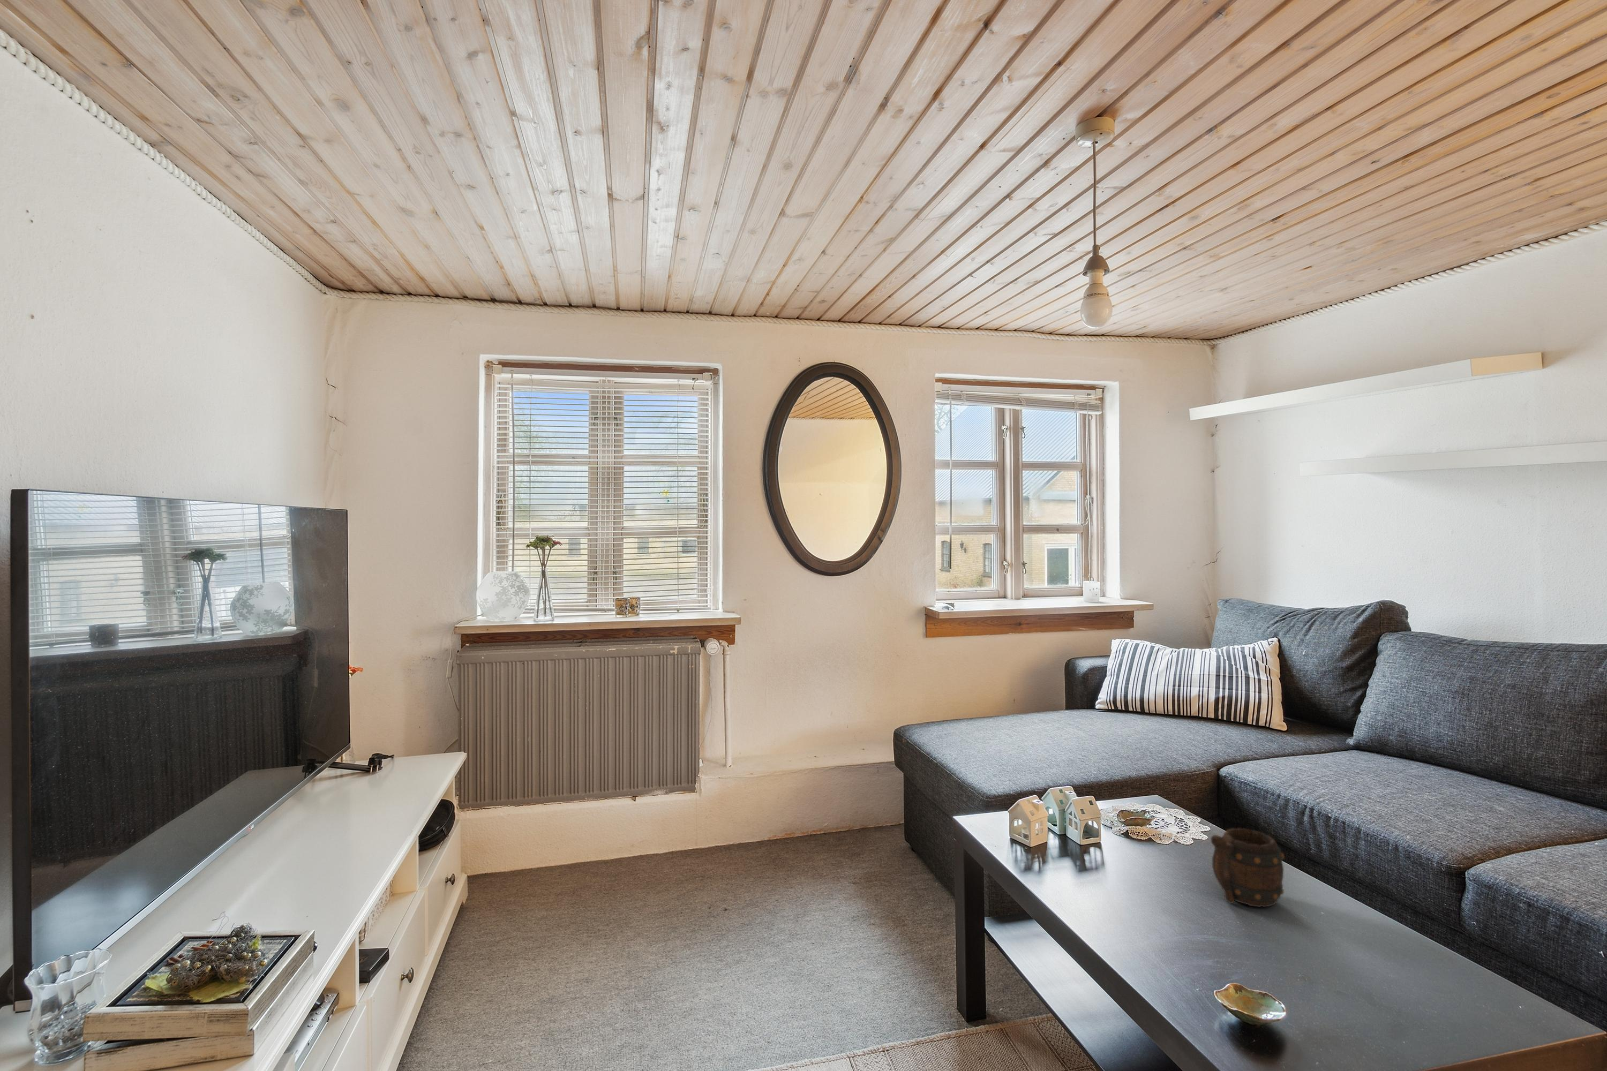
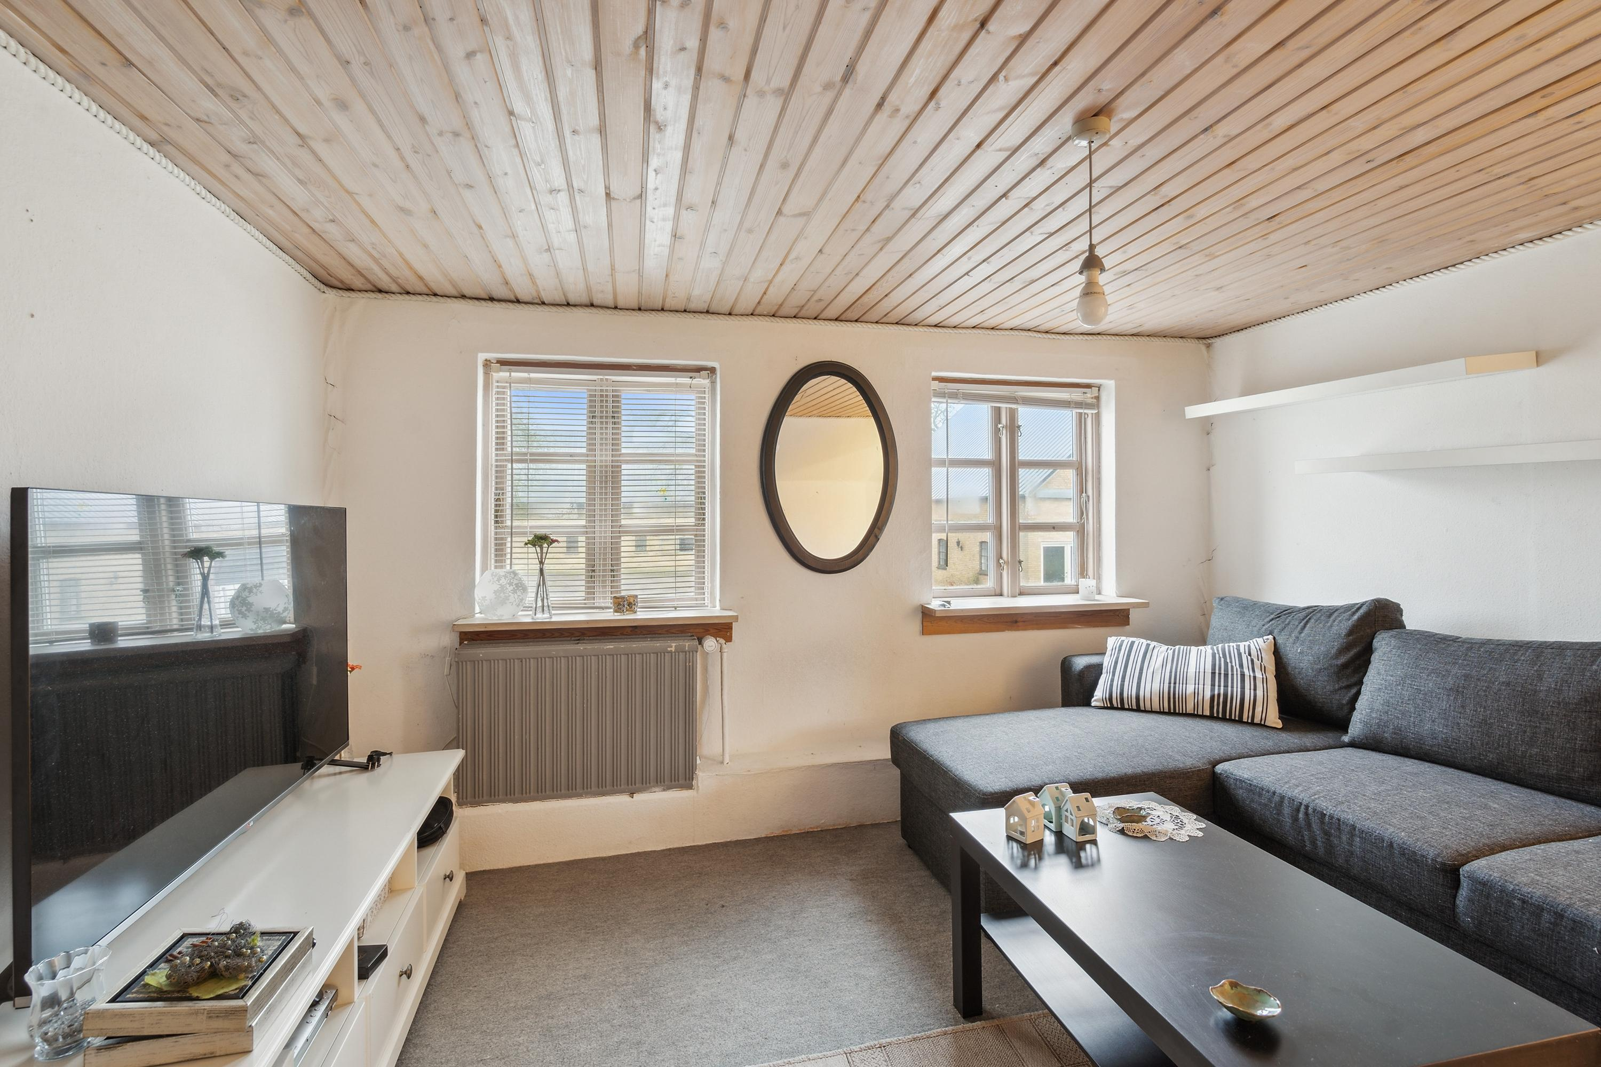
- mug (1242, 865)
